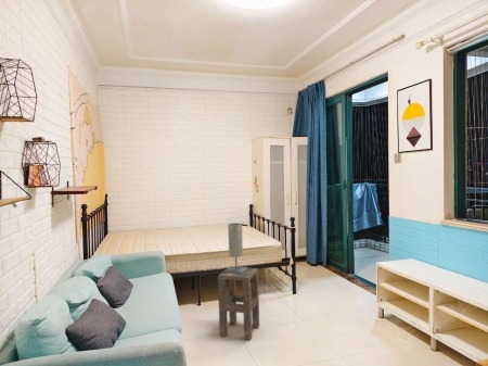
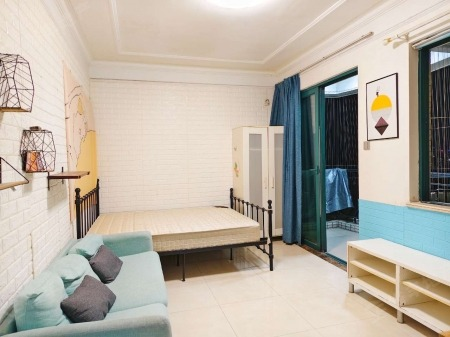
- side table (239, 301)
- table lamp (235, 247)
